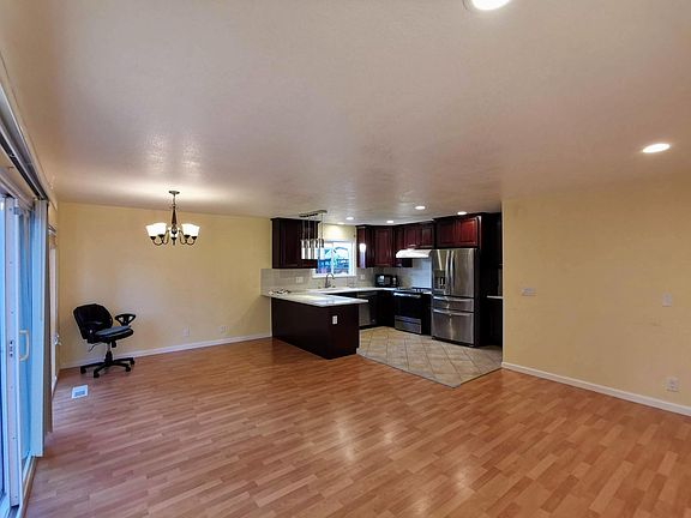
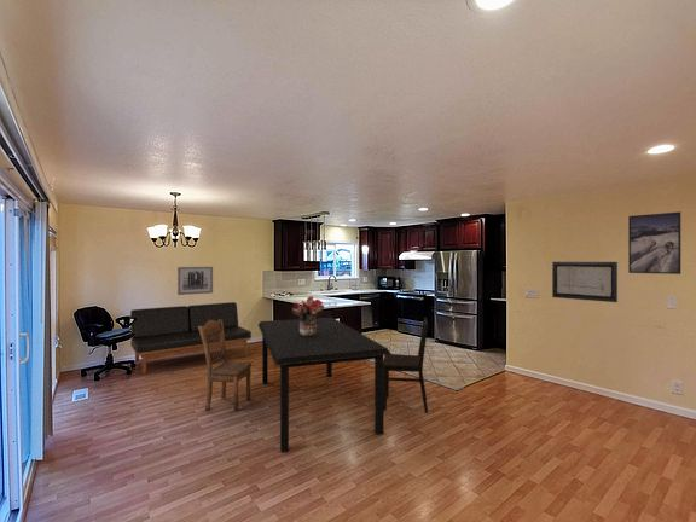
+ wall art (582, 280)
+ sofa (192, 332)
+ dining table (312, 364)
+ wall art (196, 280)
+ bouquet (307, 315)
+ dining chair (405, 361)
+ dining chair (227, 361)
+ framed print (652, 243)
